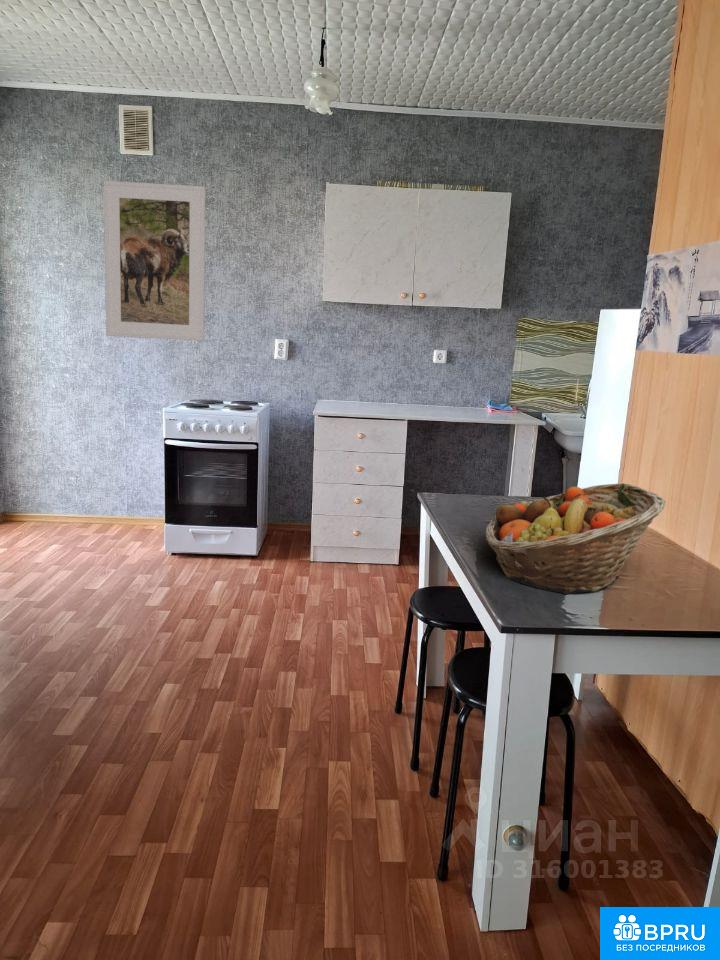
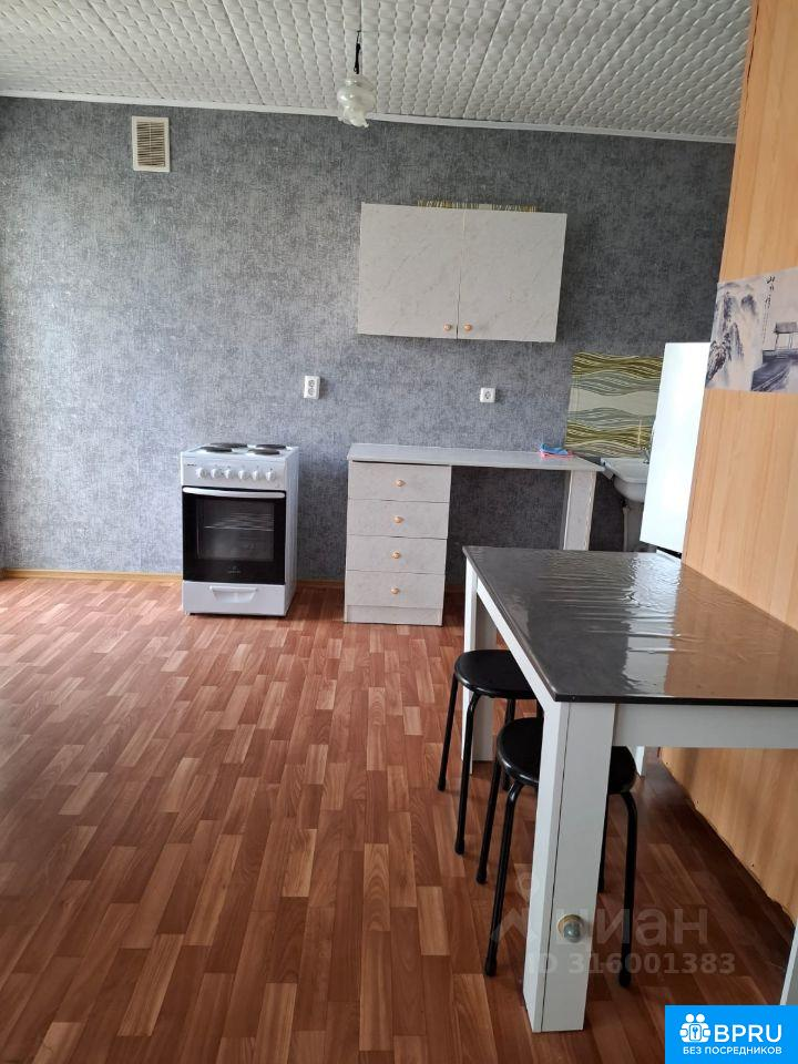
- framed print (155, 262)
- fruit basket (569, 530)
